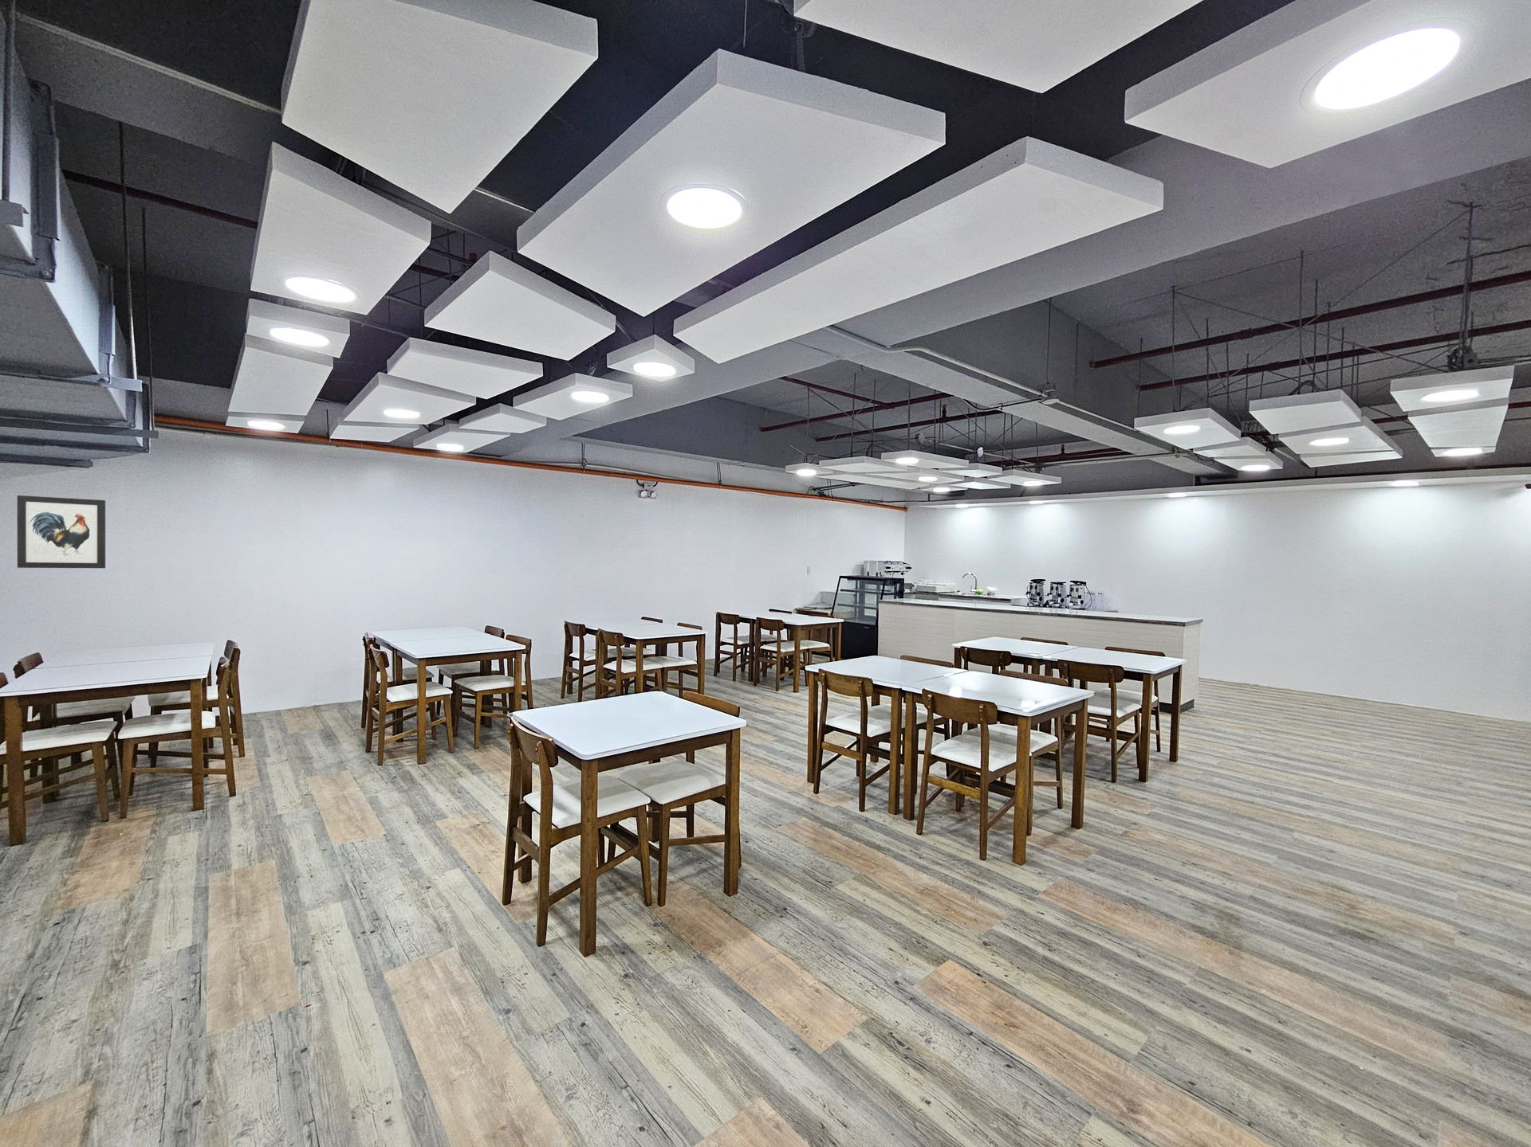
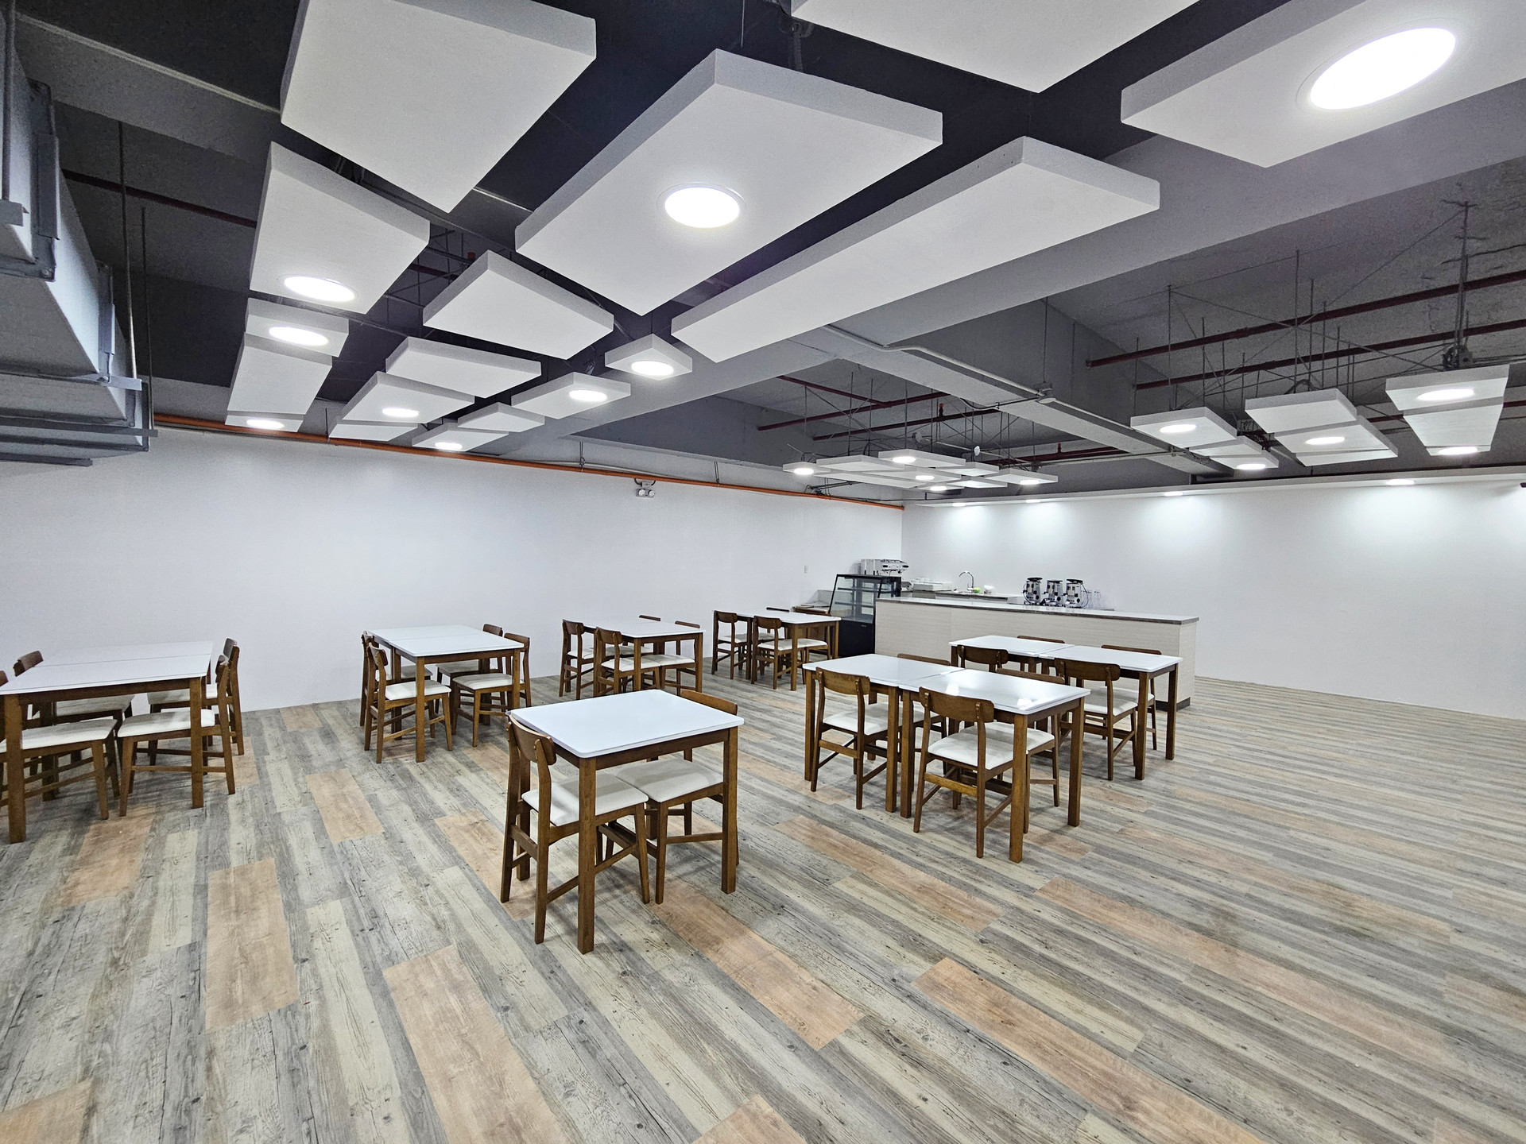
- wall art (63, 533)
